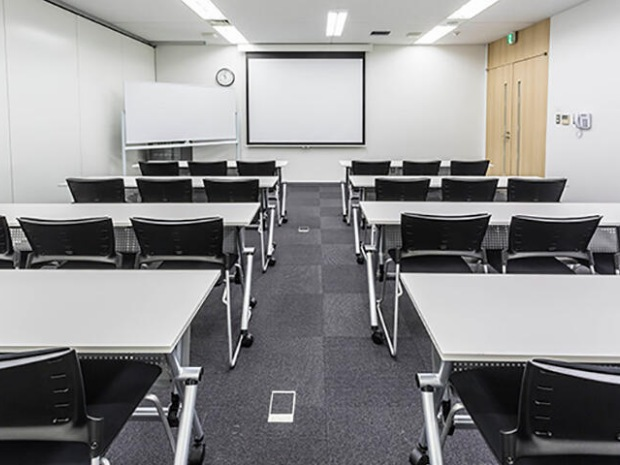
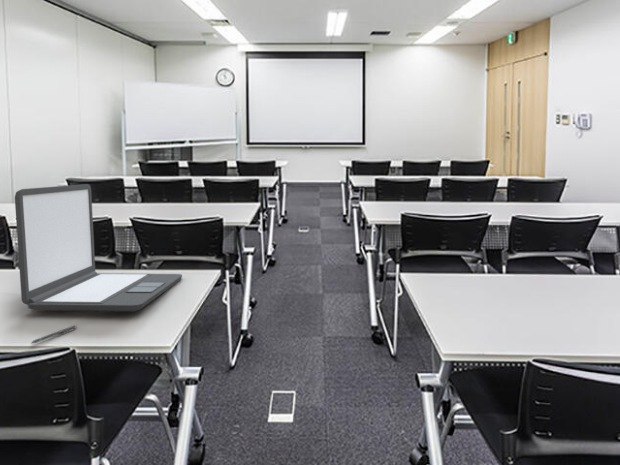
+ pen (54, 334)
+ laptop (93, 241)
